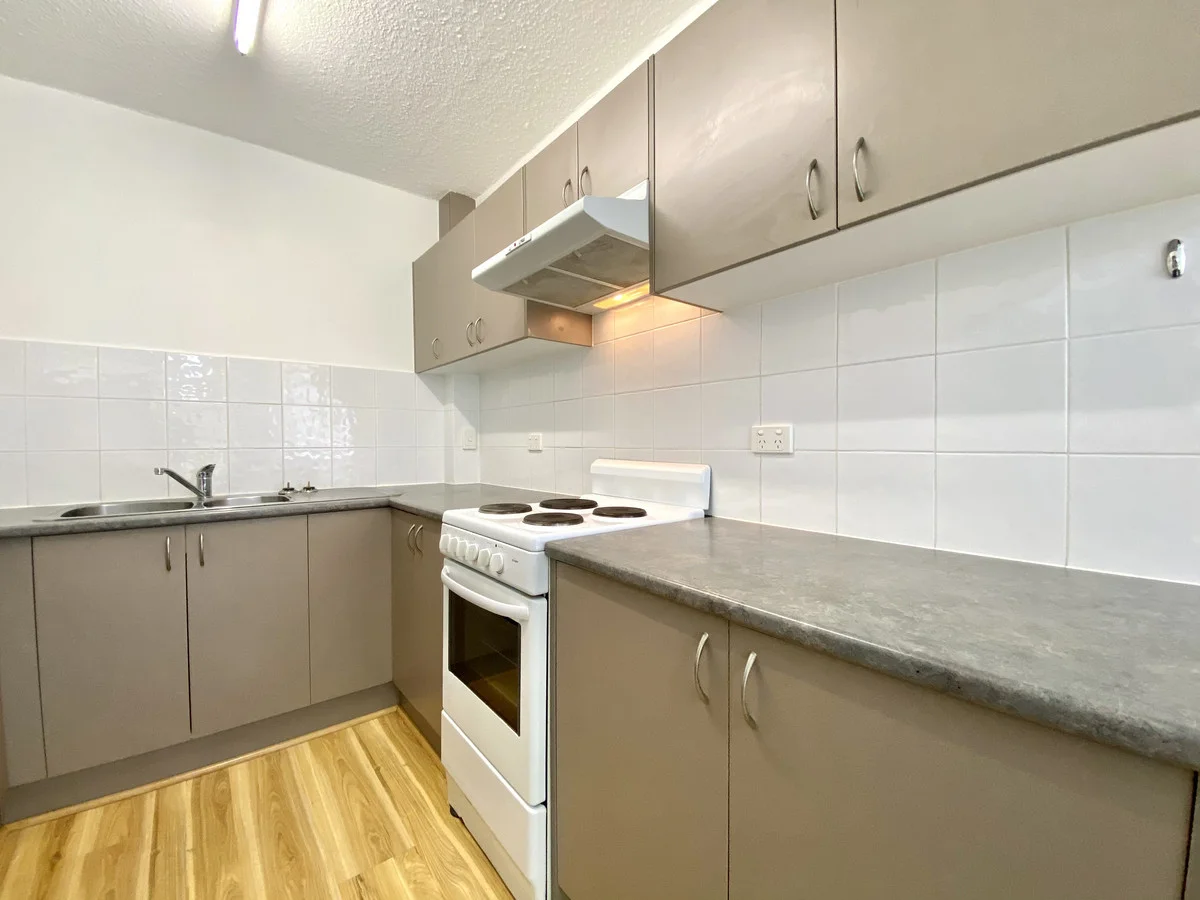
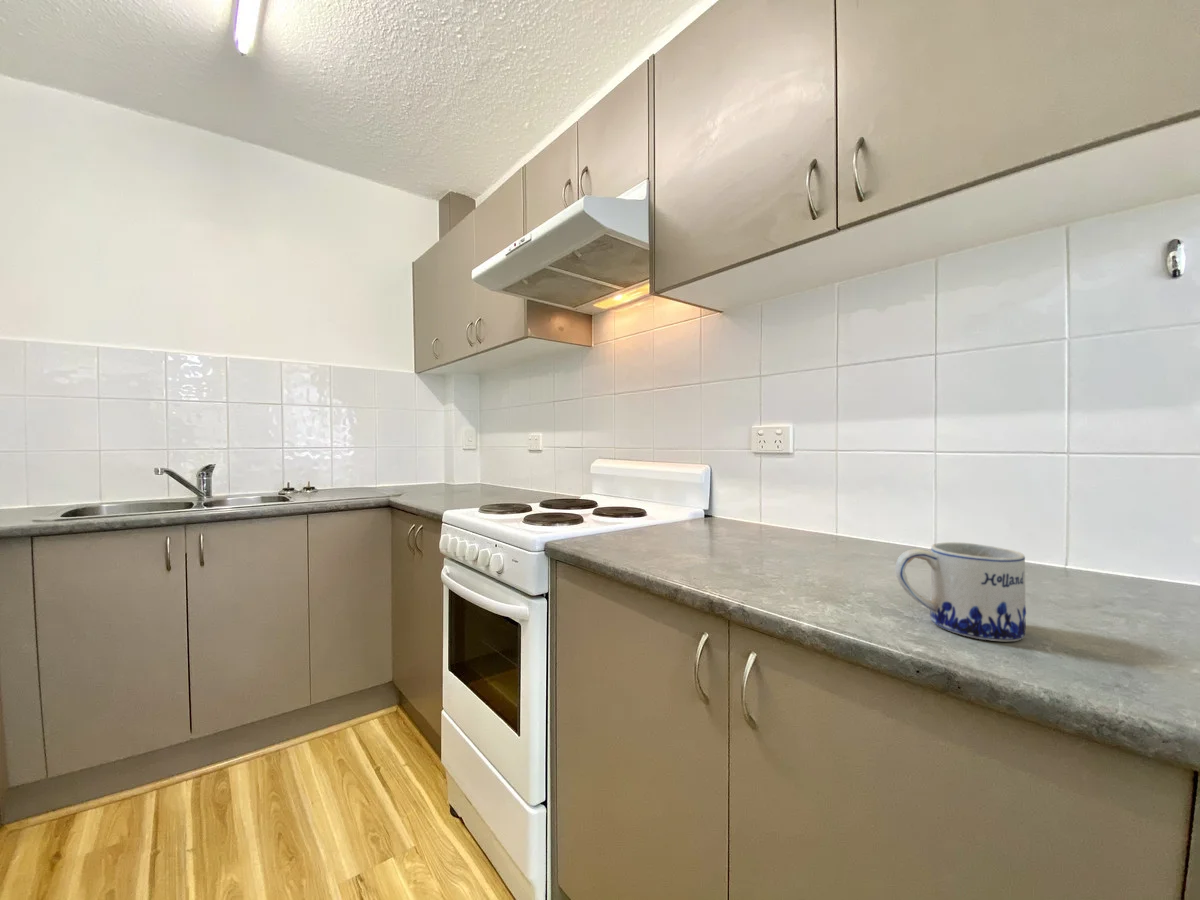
+ mug (963, 587)
